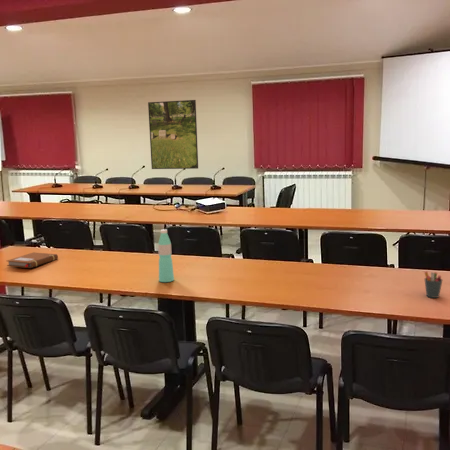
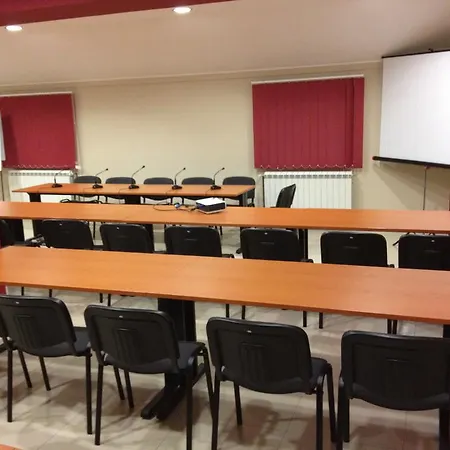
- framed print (173, 135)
- water bottle (165, 255)
- notebook (32, 260)
- pen holder (433, 283)
